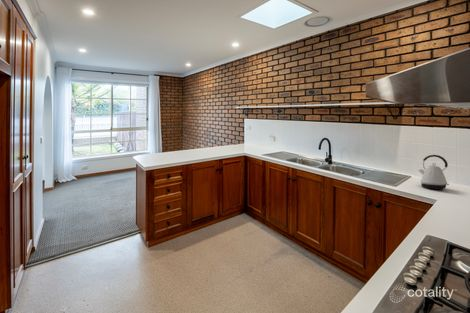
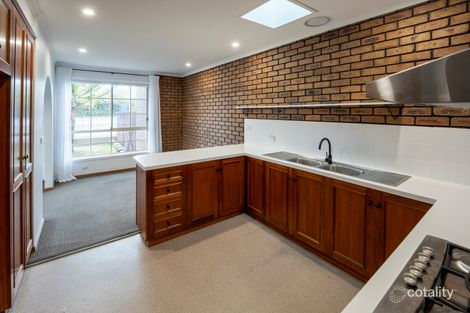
- kettle (433, 171)
